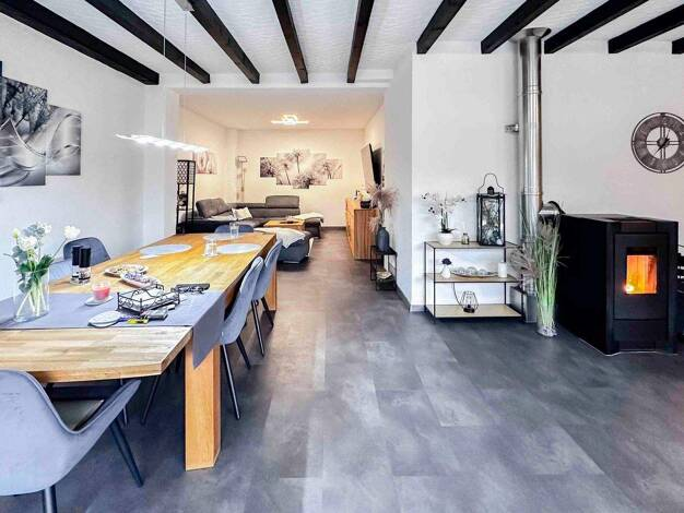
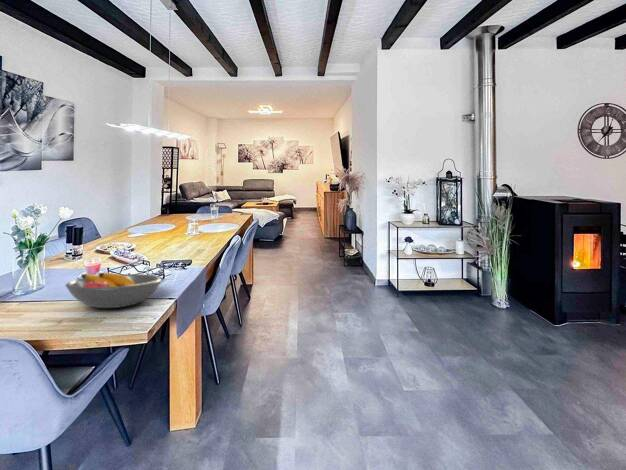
+ fruit bowl (116, 289)
